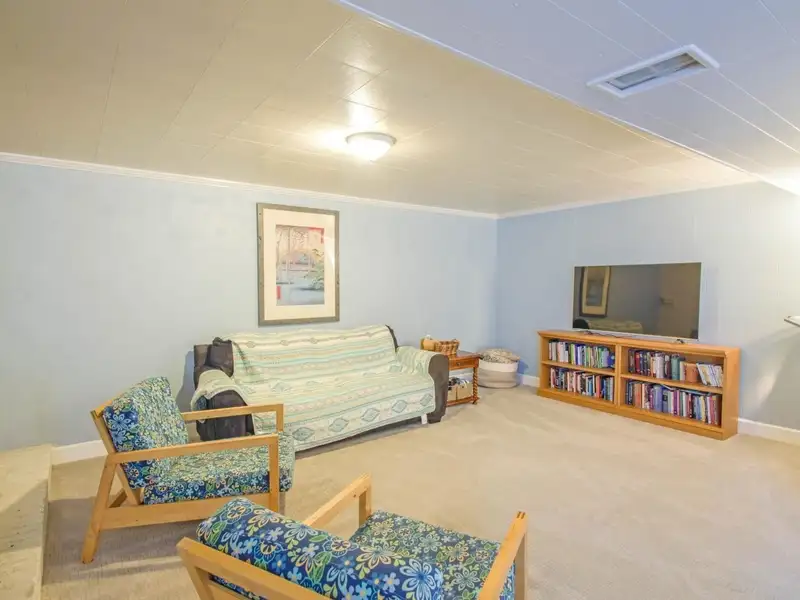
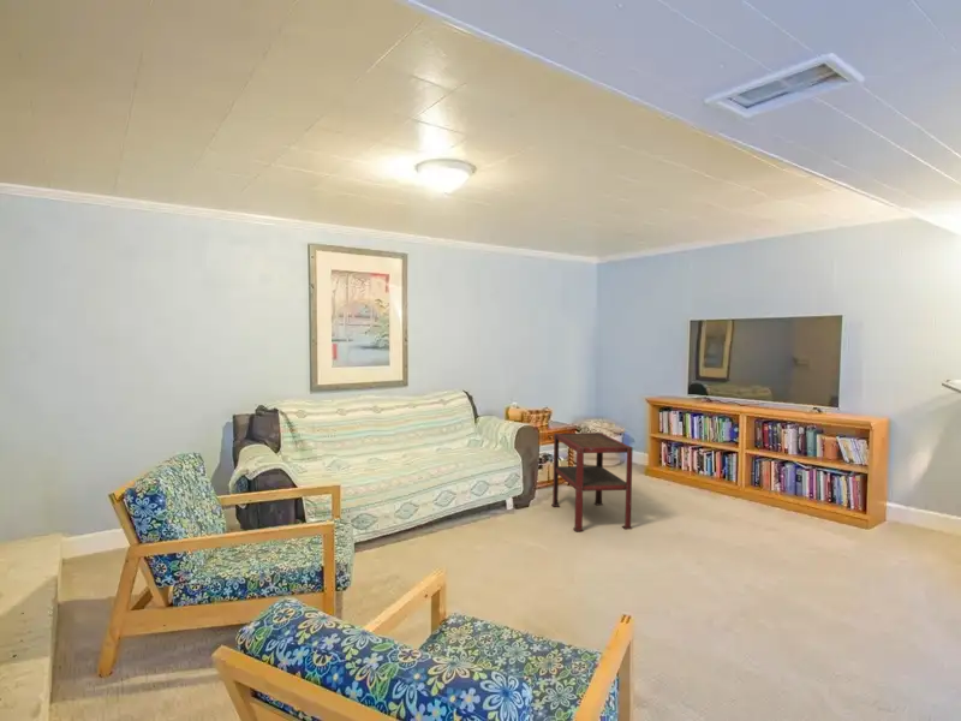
+ side table (590, 477)
